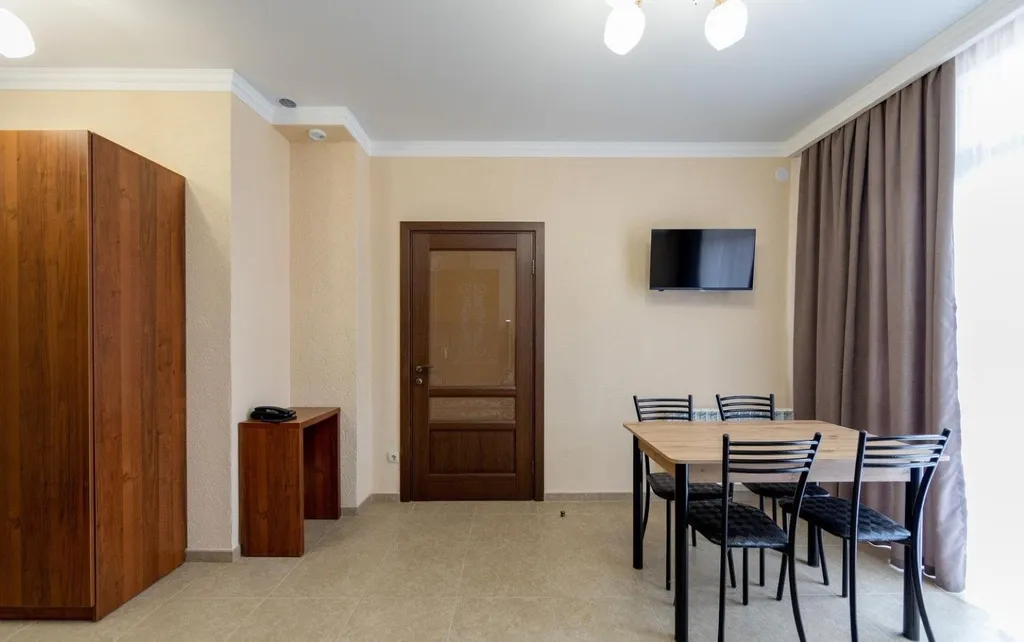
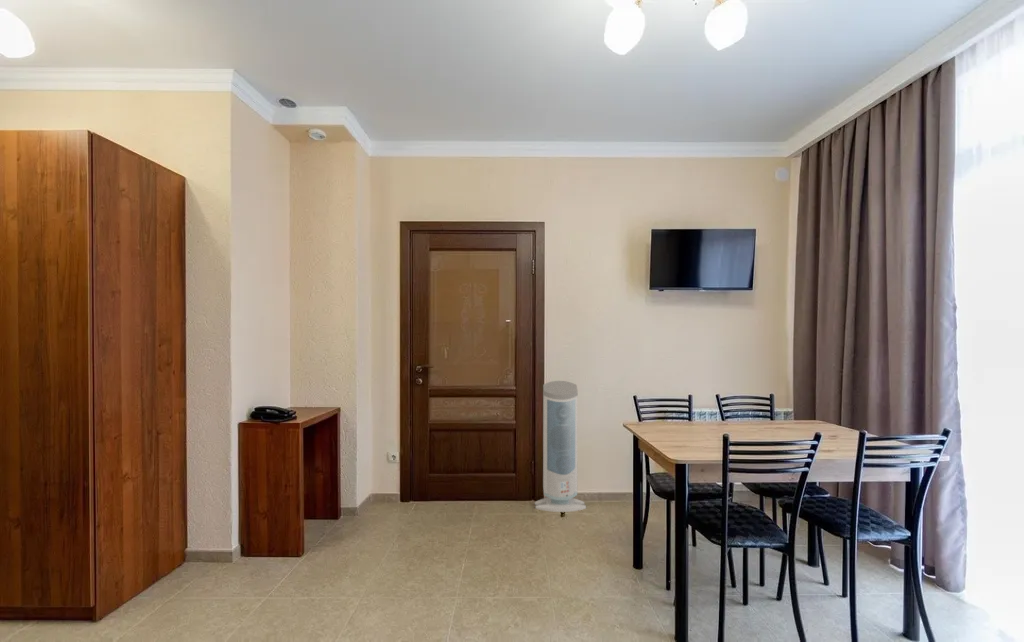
+ air purifier (560, 443)
